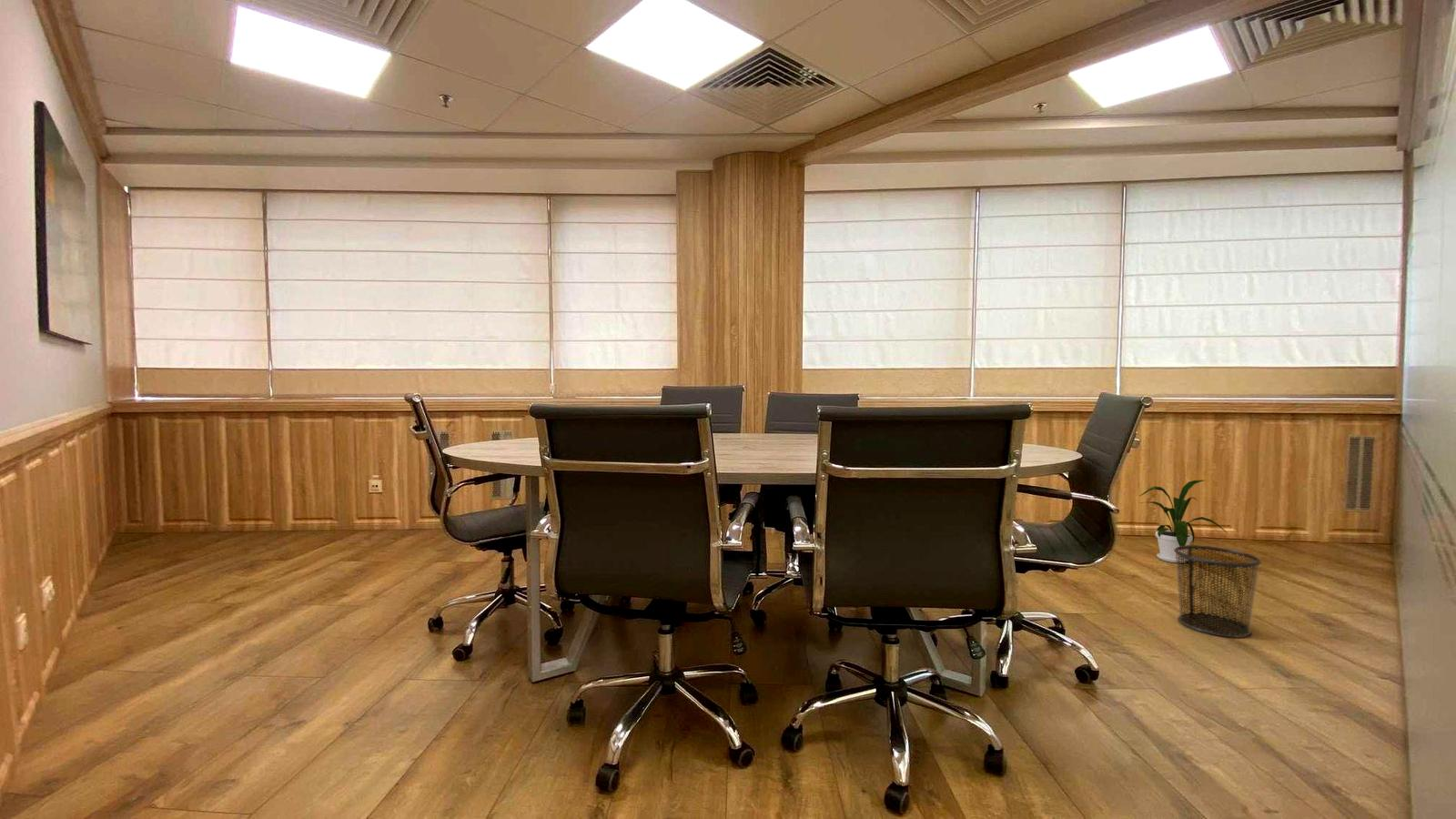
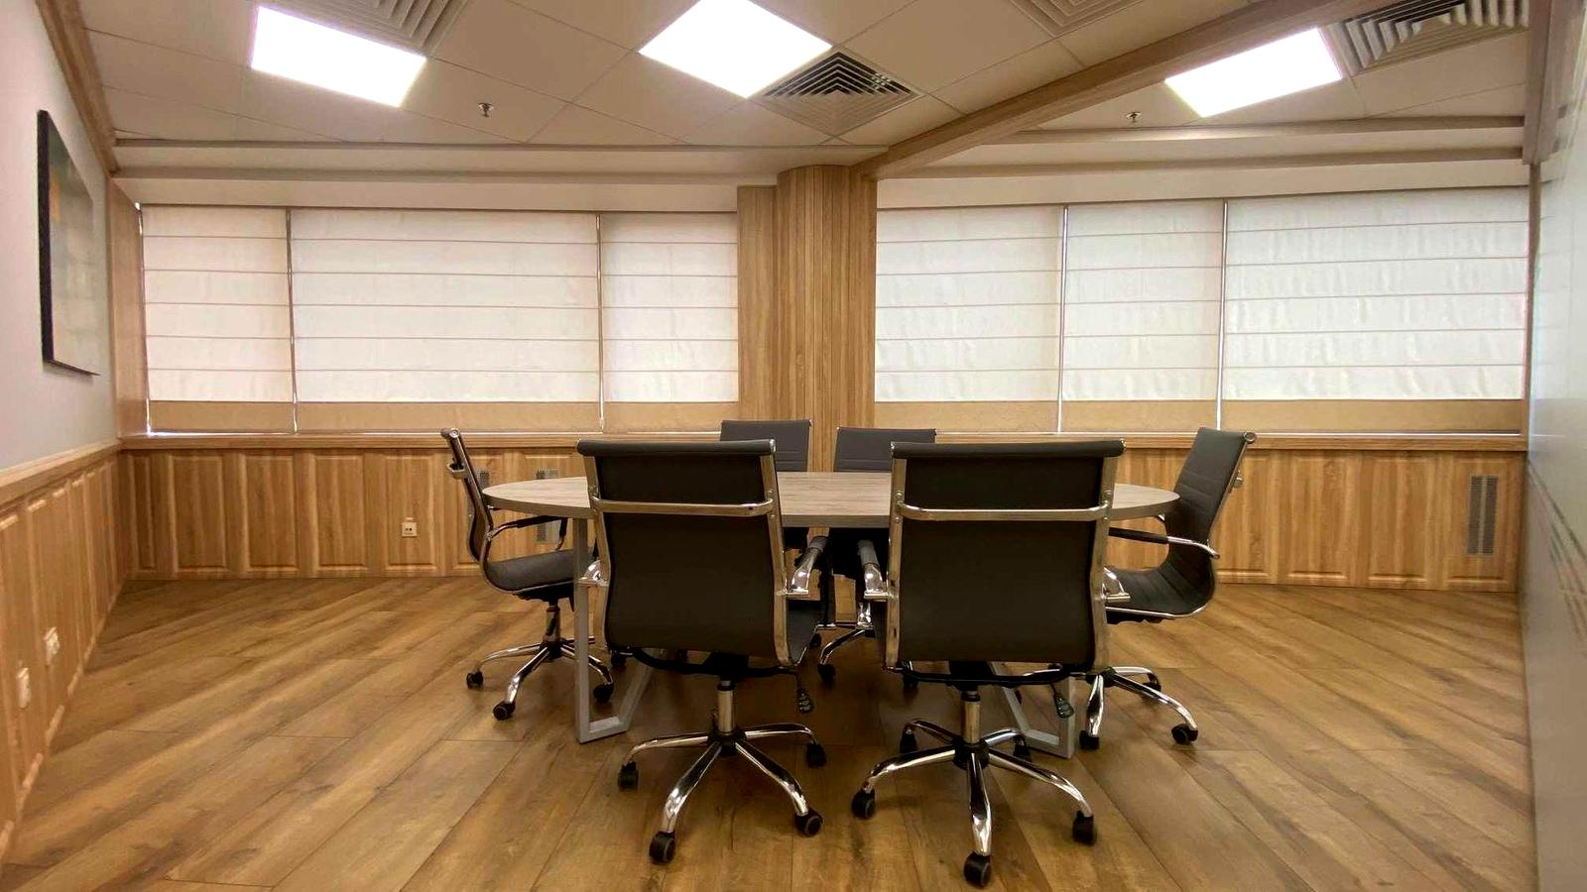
- waste bin (1215, 590)
- house plant (1176, 520)
